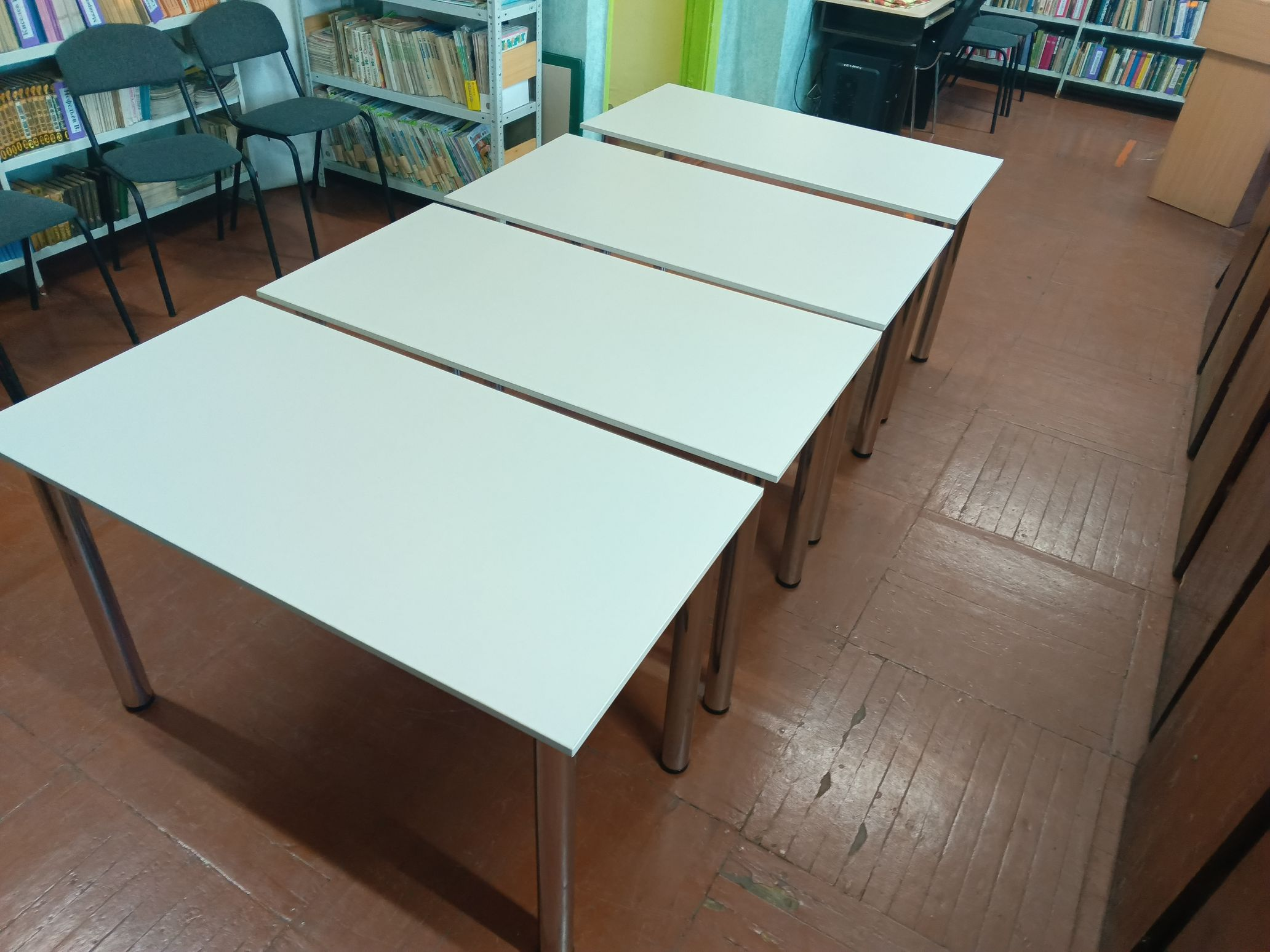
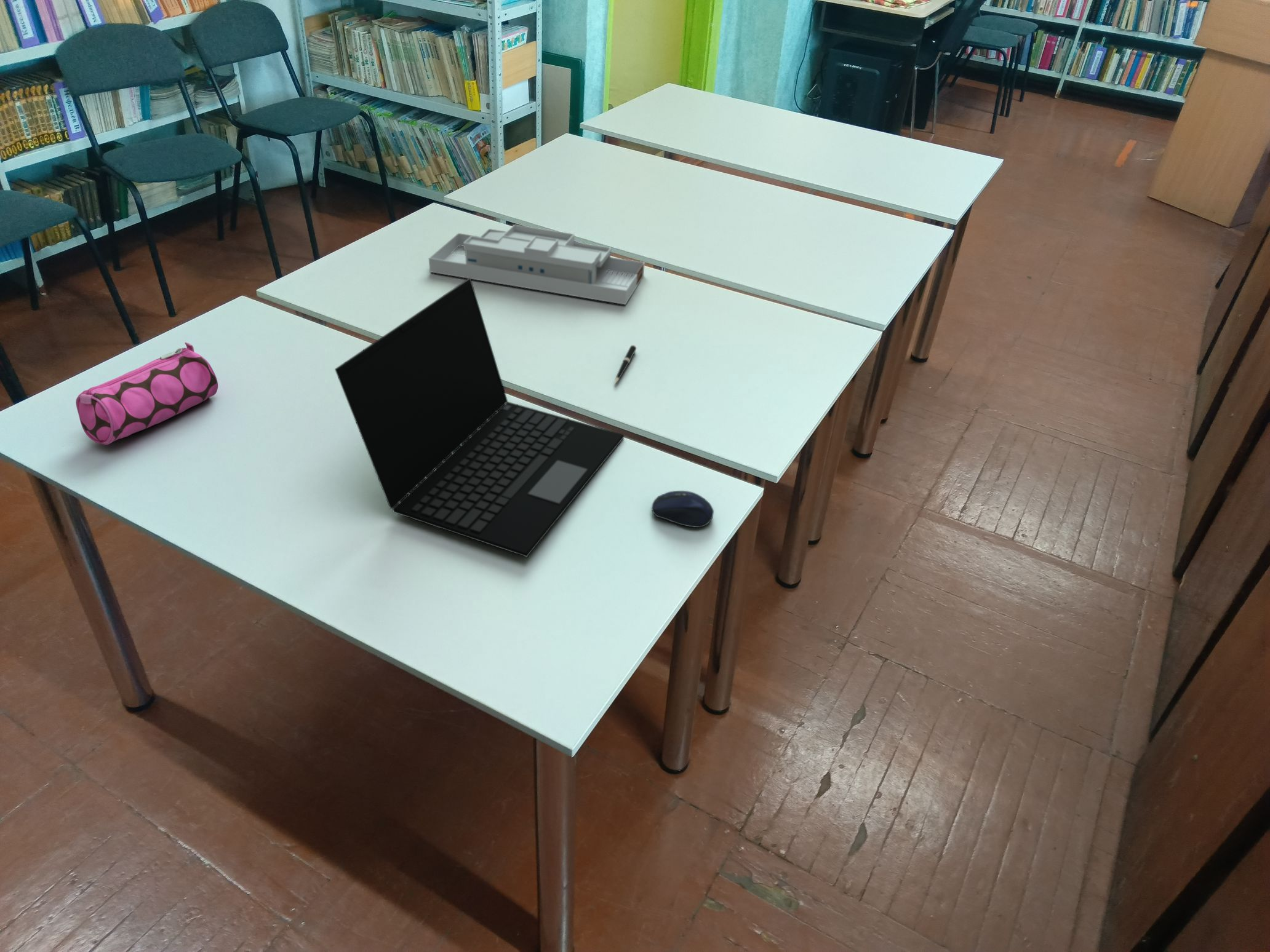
+ desk organizer (538, 256)
+ pen (624, 364)
+ pencil case (146, 392)
+ computer mouse (684, 504)
+ laptop (494, 408)
